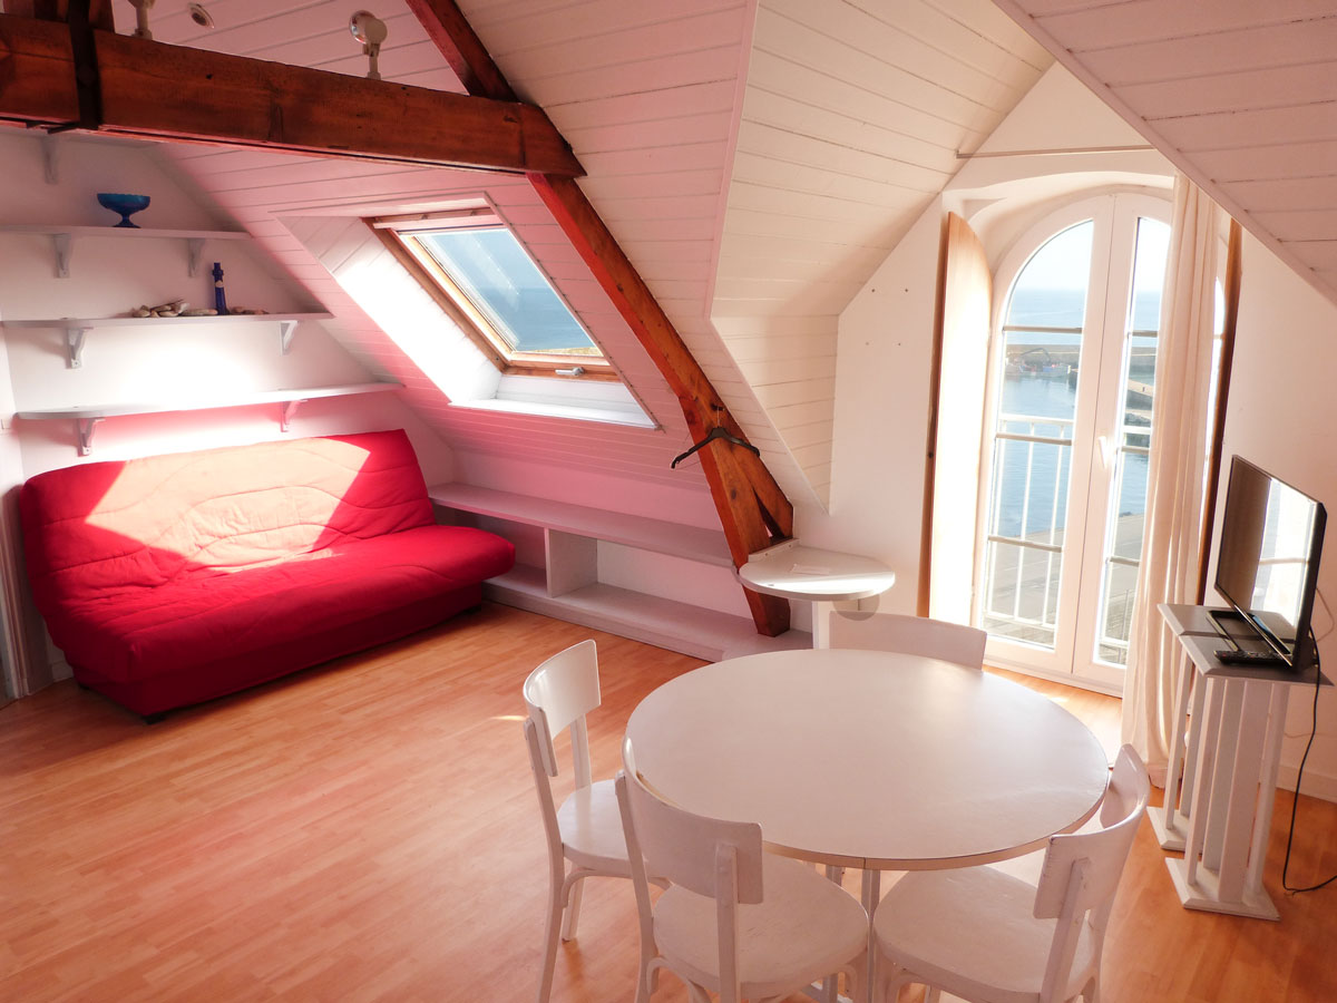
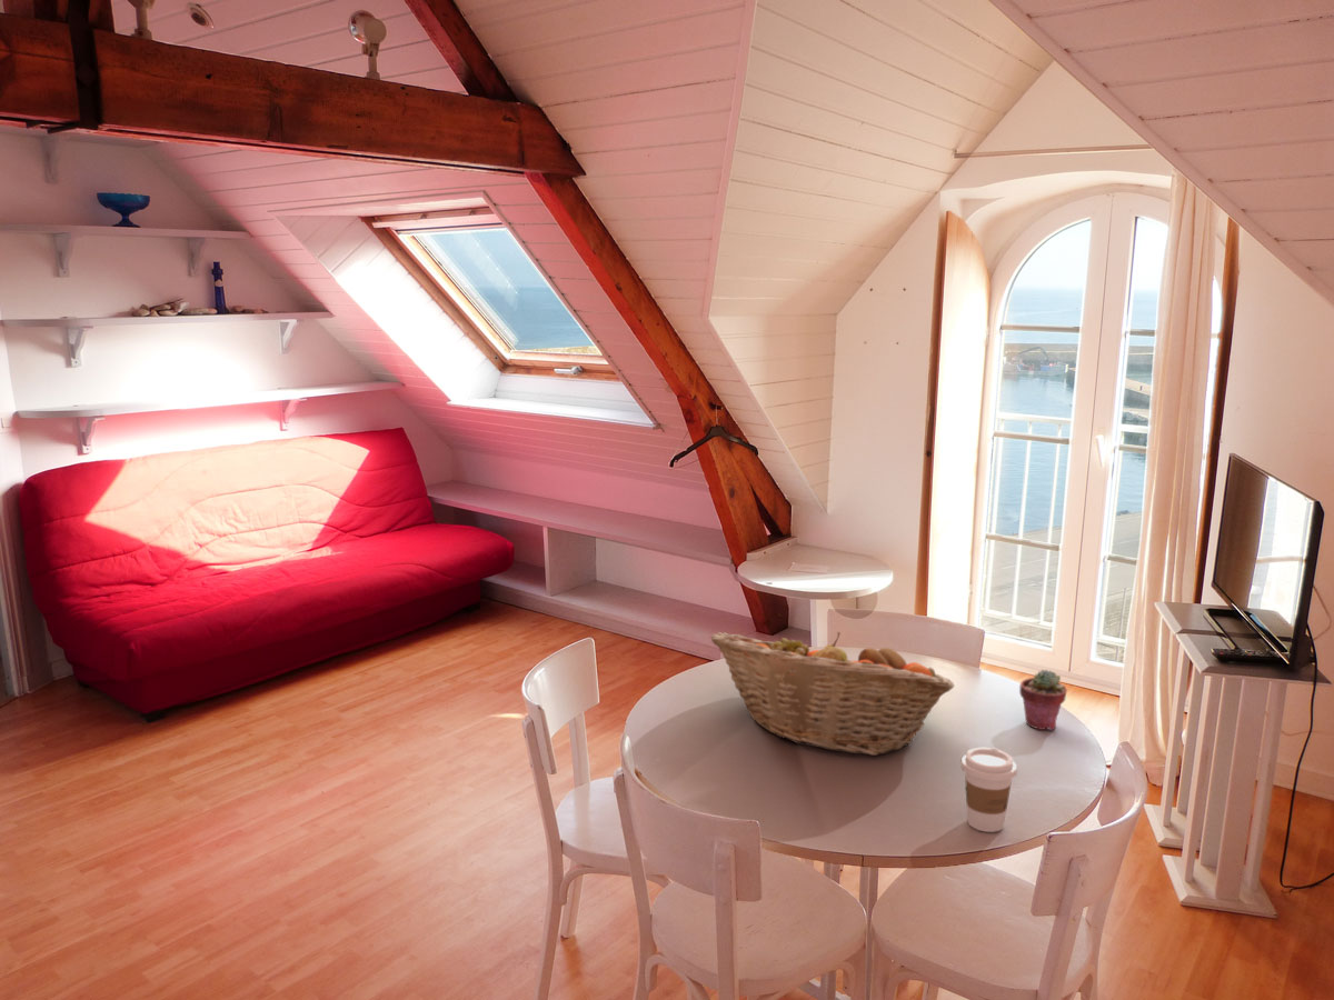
+ coffee cup (987, 790)
+ fruit basket (826, 677)
+ potted succulent (1042, 697)
